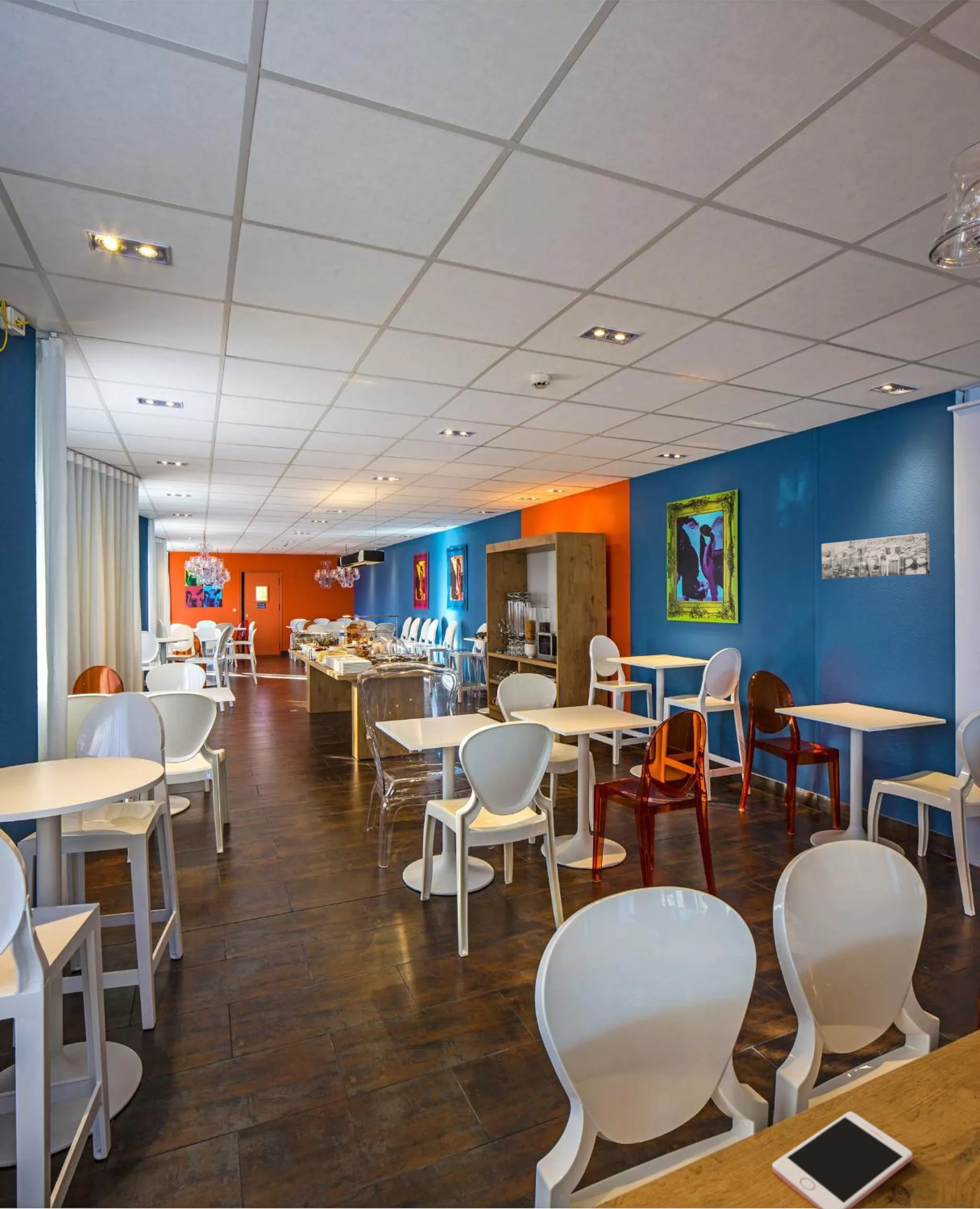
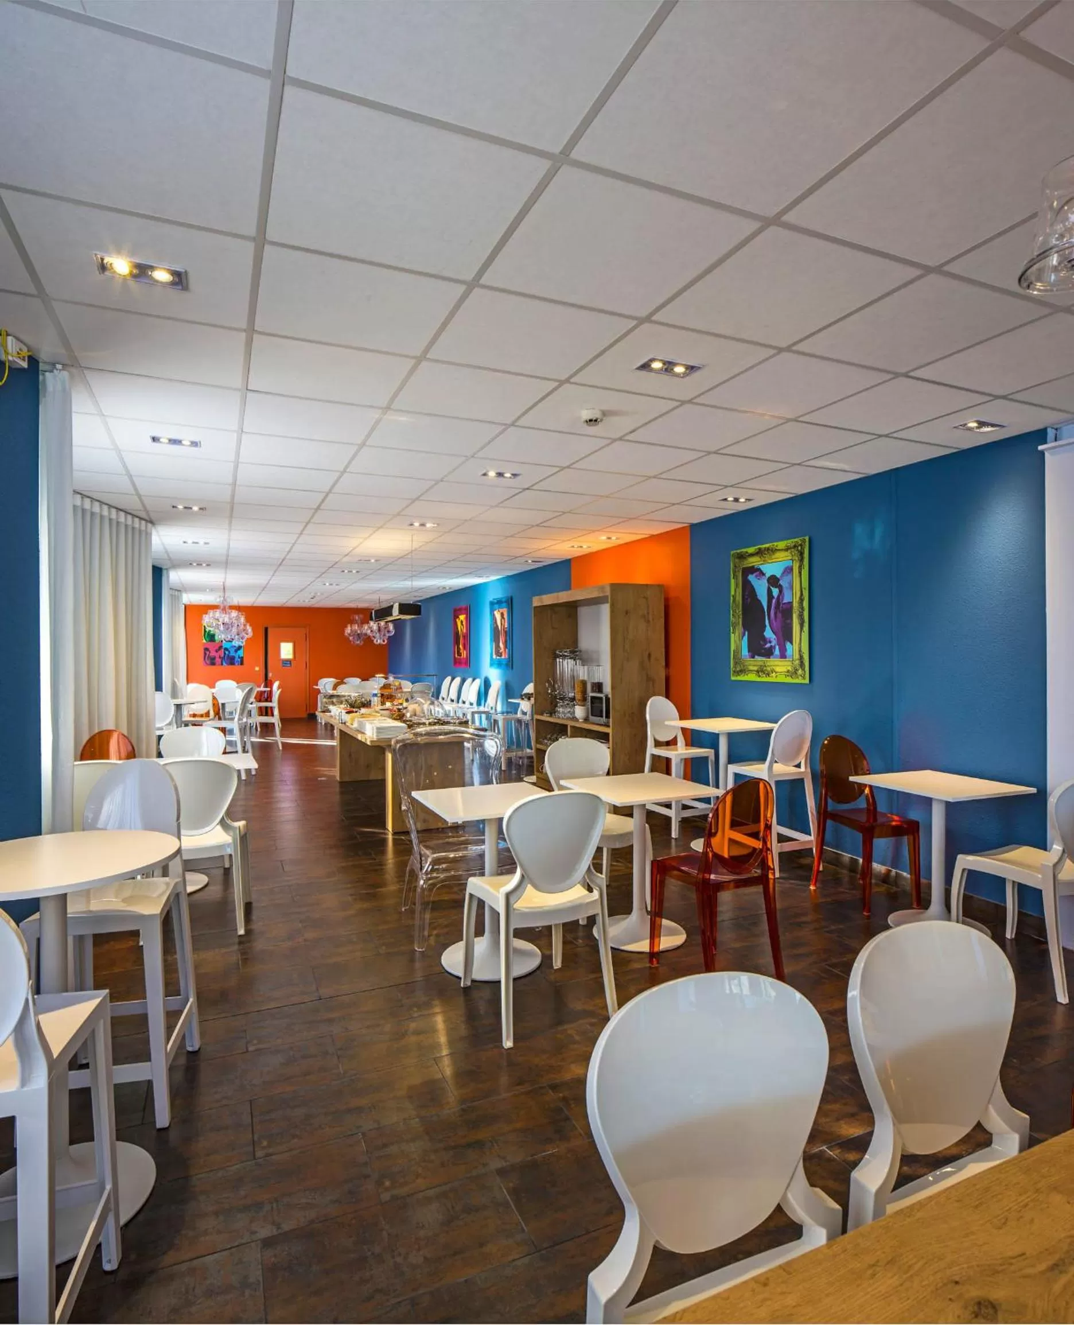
- cell phone (843, 1161)
- wall art (871, 558)
